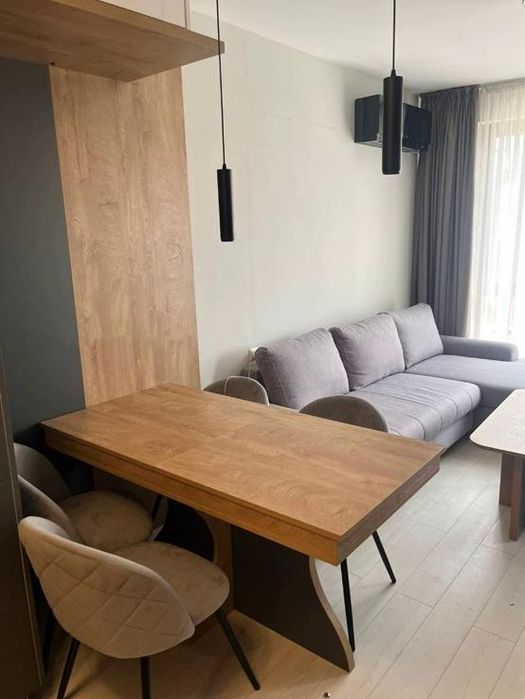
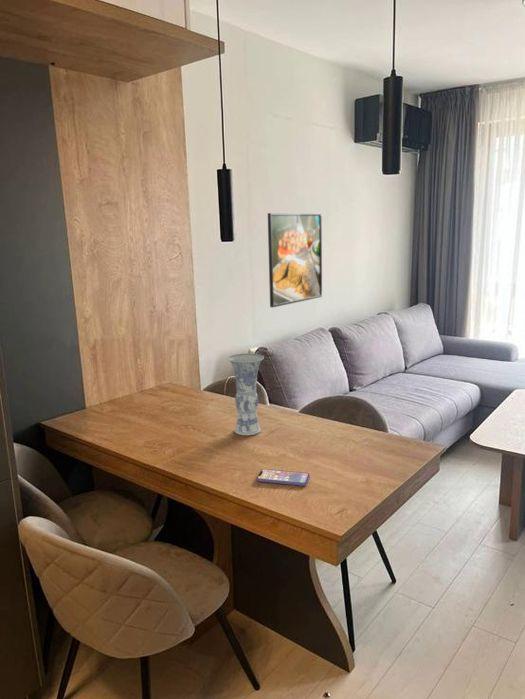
+ vase (247, 394)
+ smartphone (283, 477)
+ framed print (296, 258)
